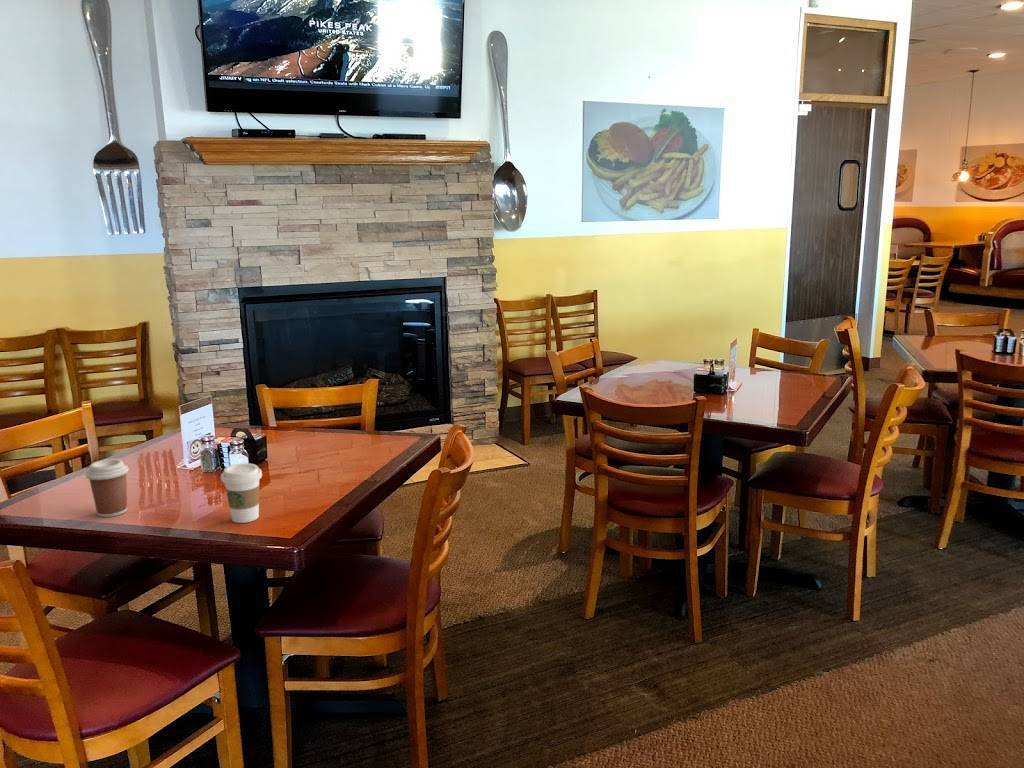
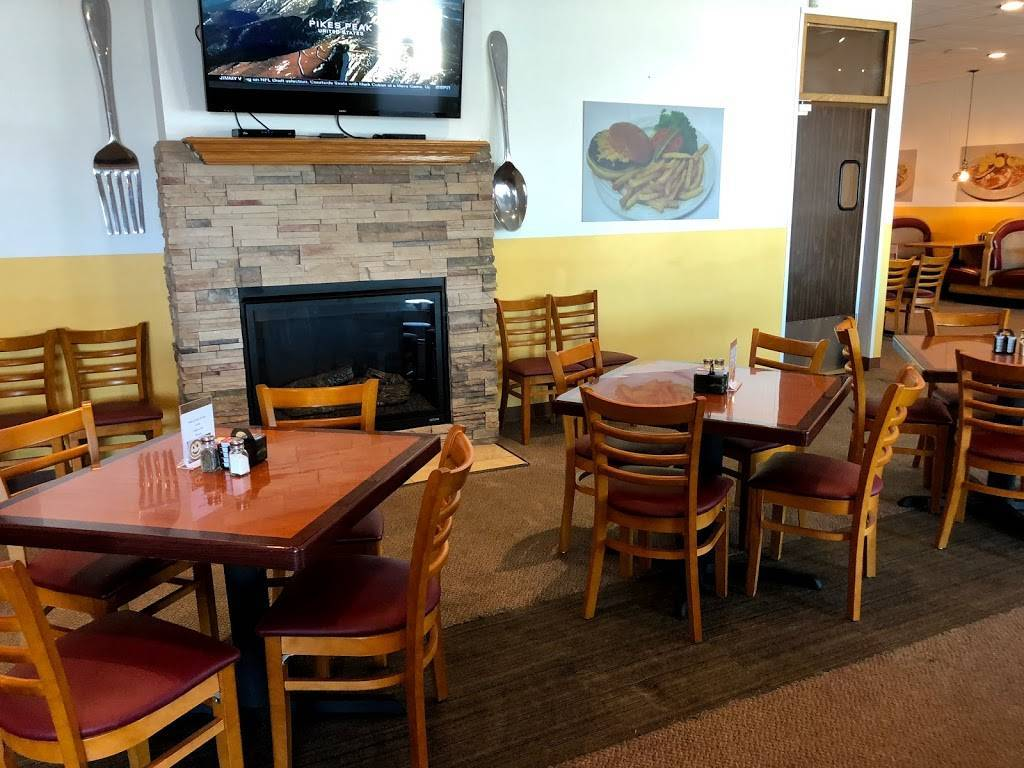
- coffee cup (243, 493)
- coffee cup (109, 487)
